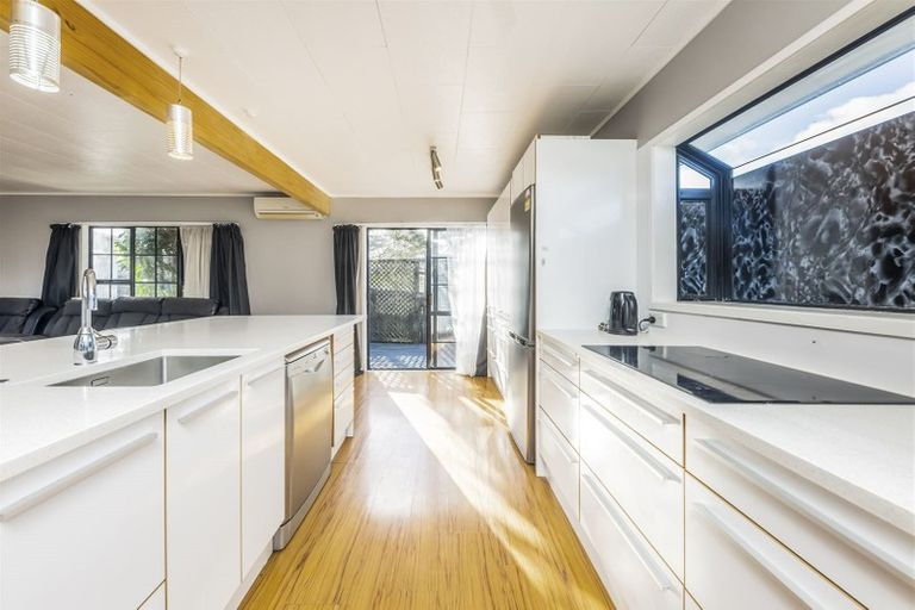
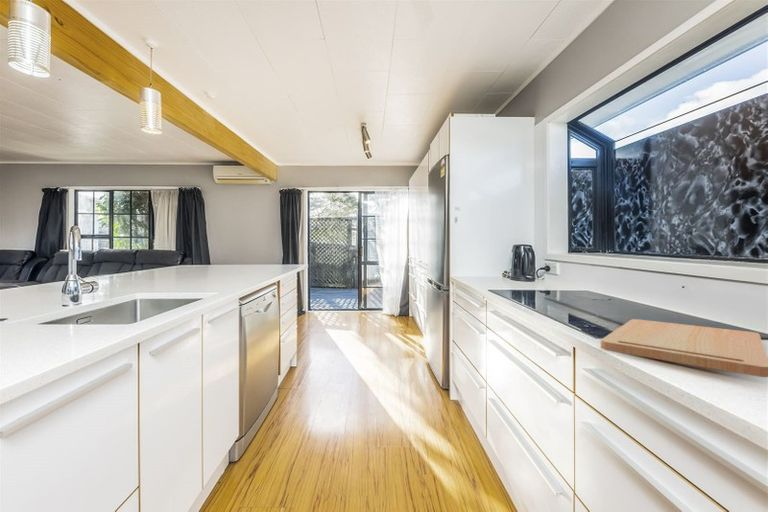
+ cutting board (682, 340)
